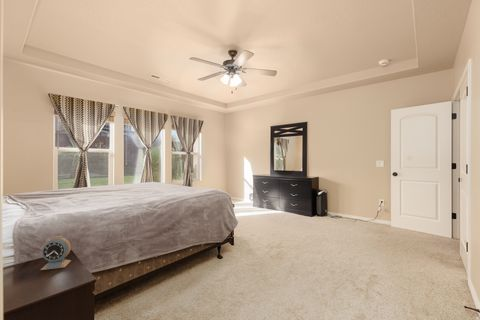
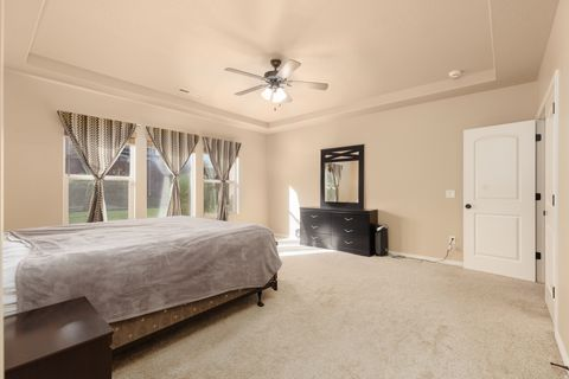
- alarm clock (56, 250)
